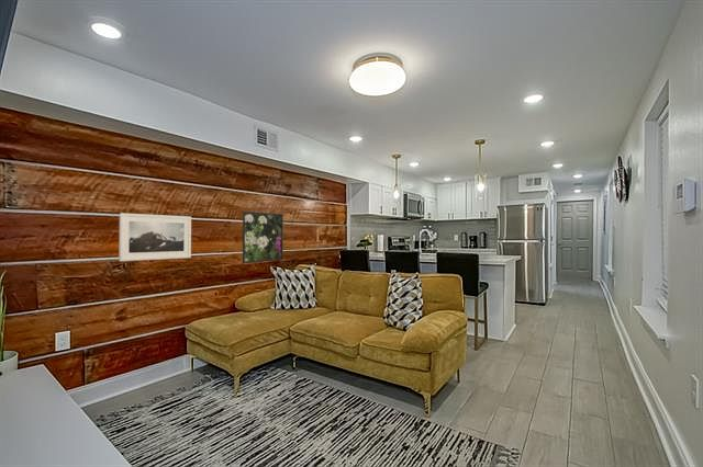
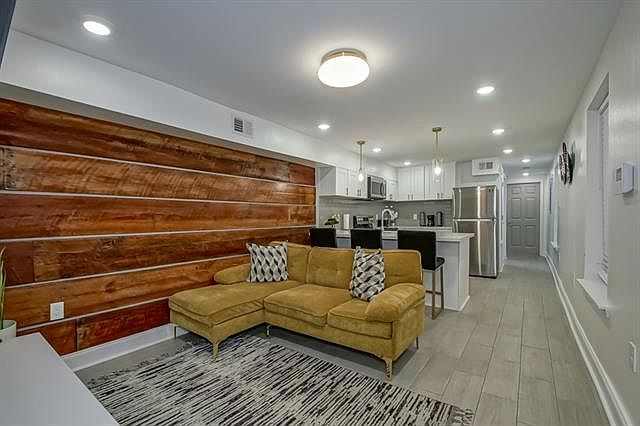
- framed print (157, 237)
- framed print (264, 237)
